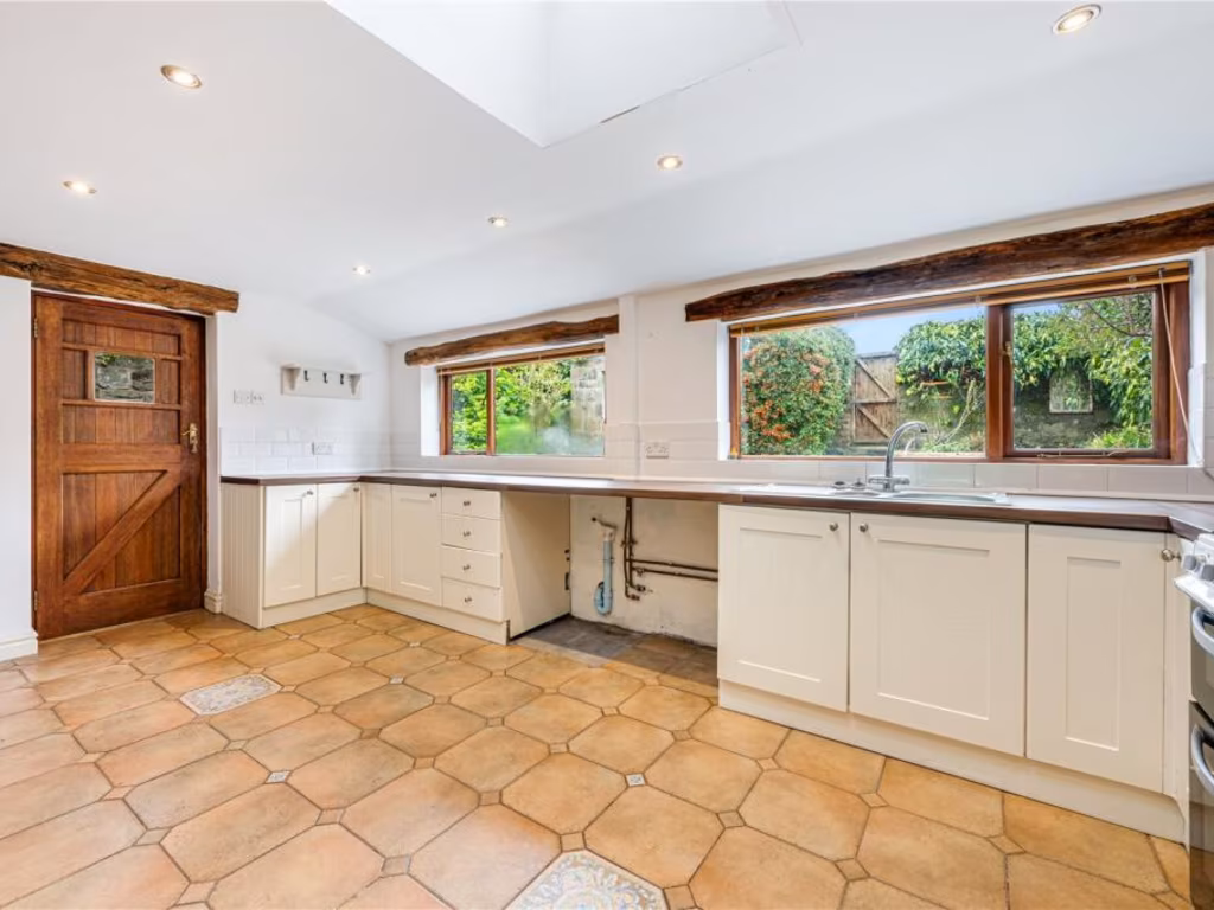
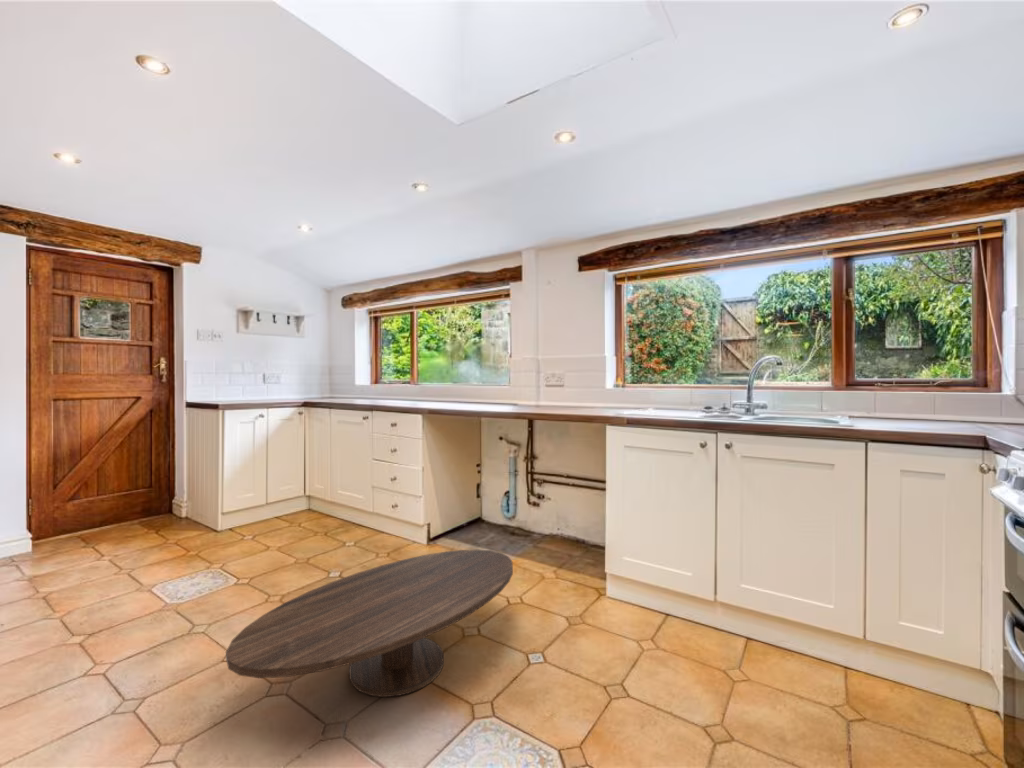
+ coffee table (397, 629)
